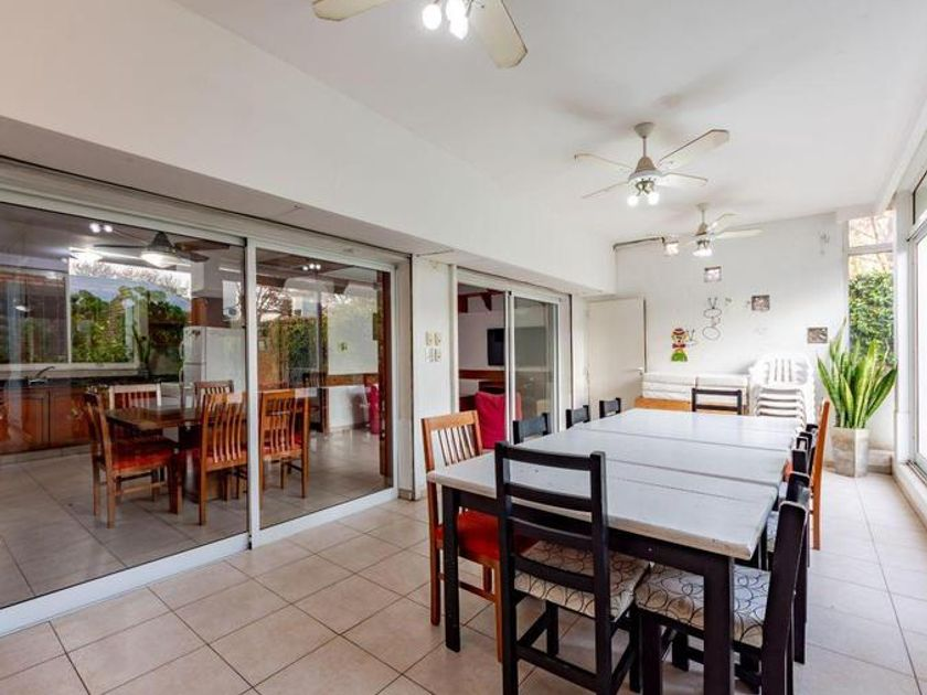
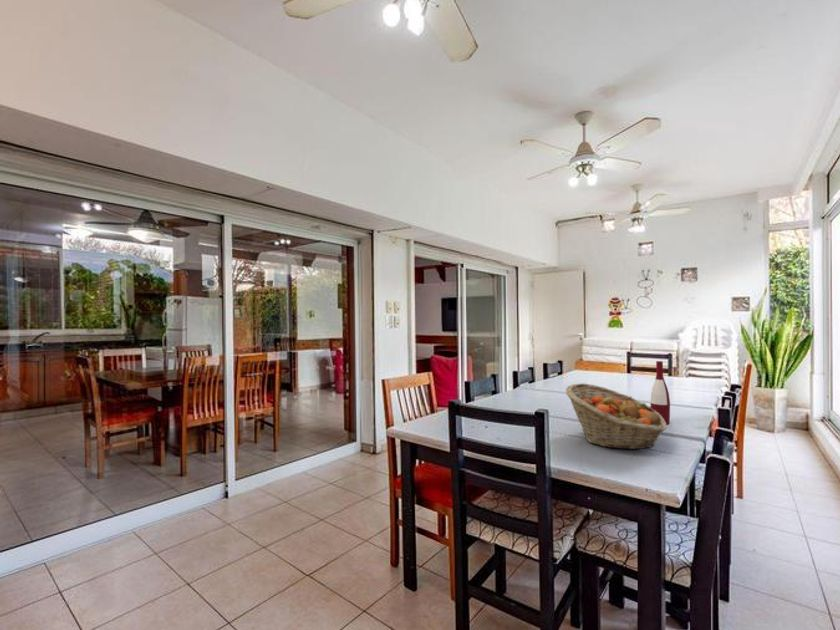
+ alcohol (659, 391)
+ fruit basket (614, 413)
